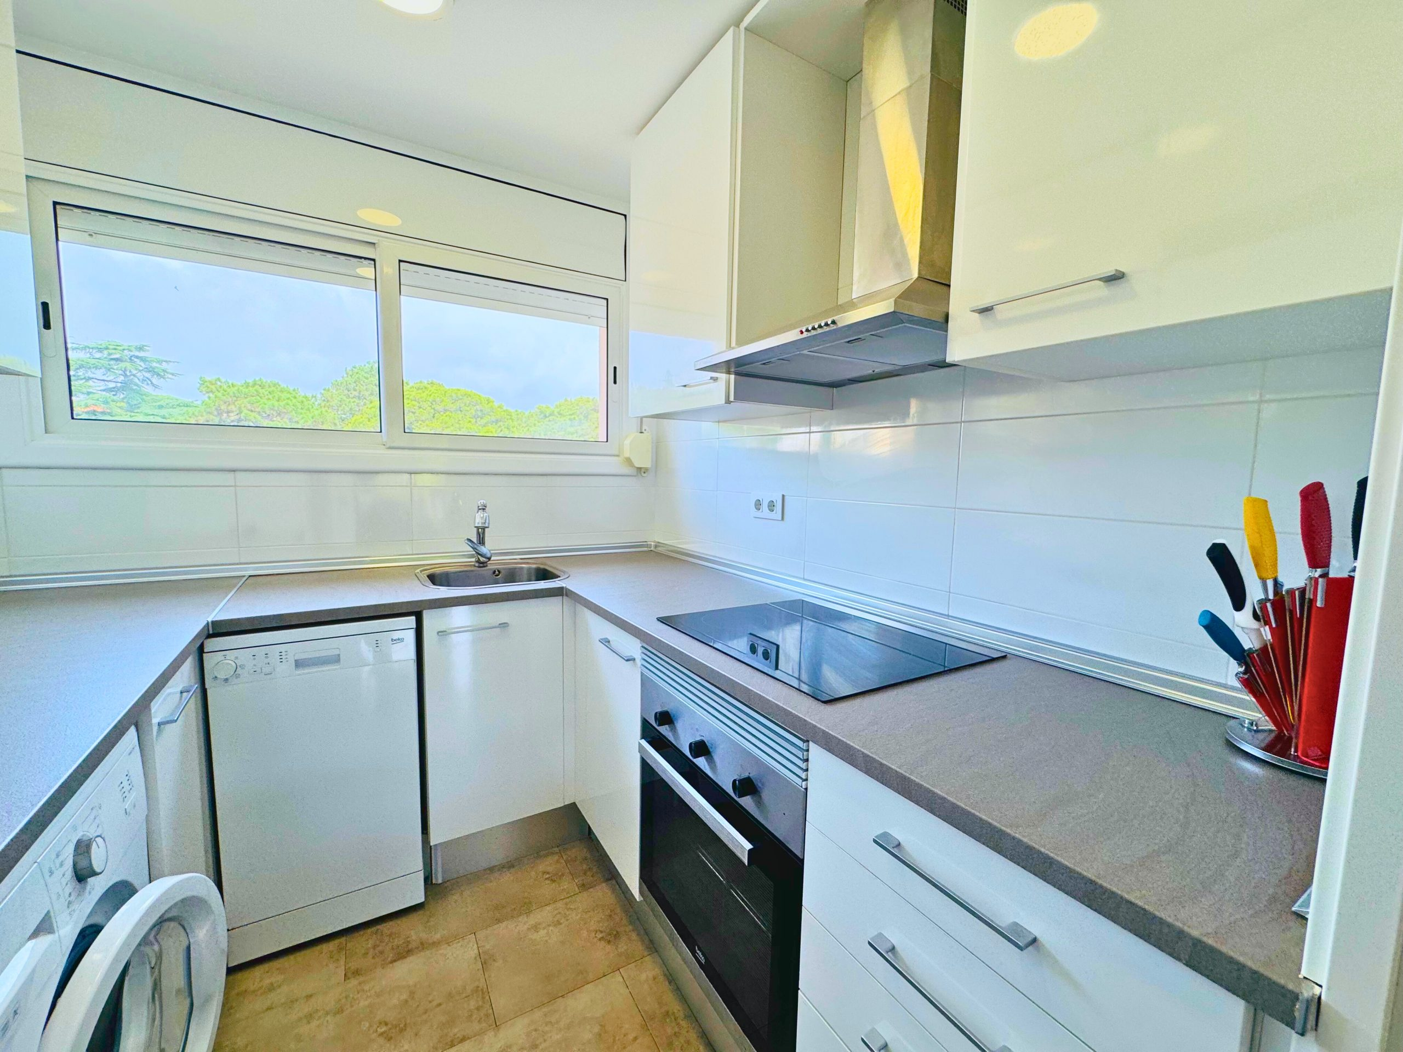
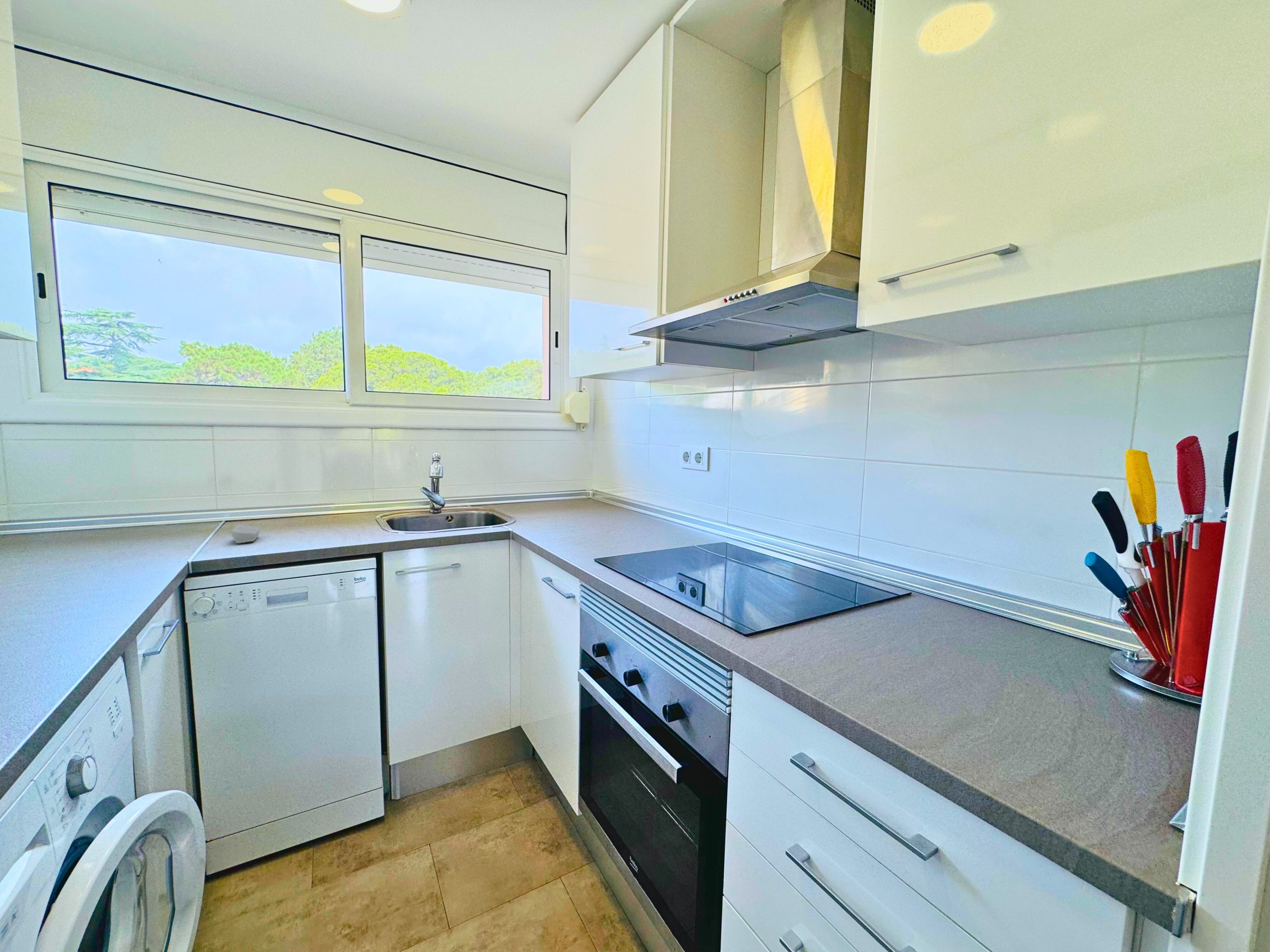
+ soap bar (245, 533)
